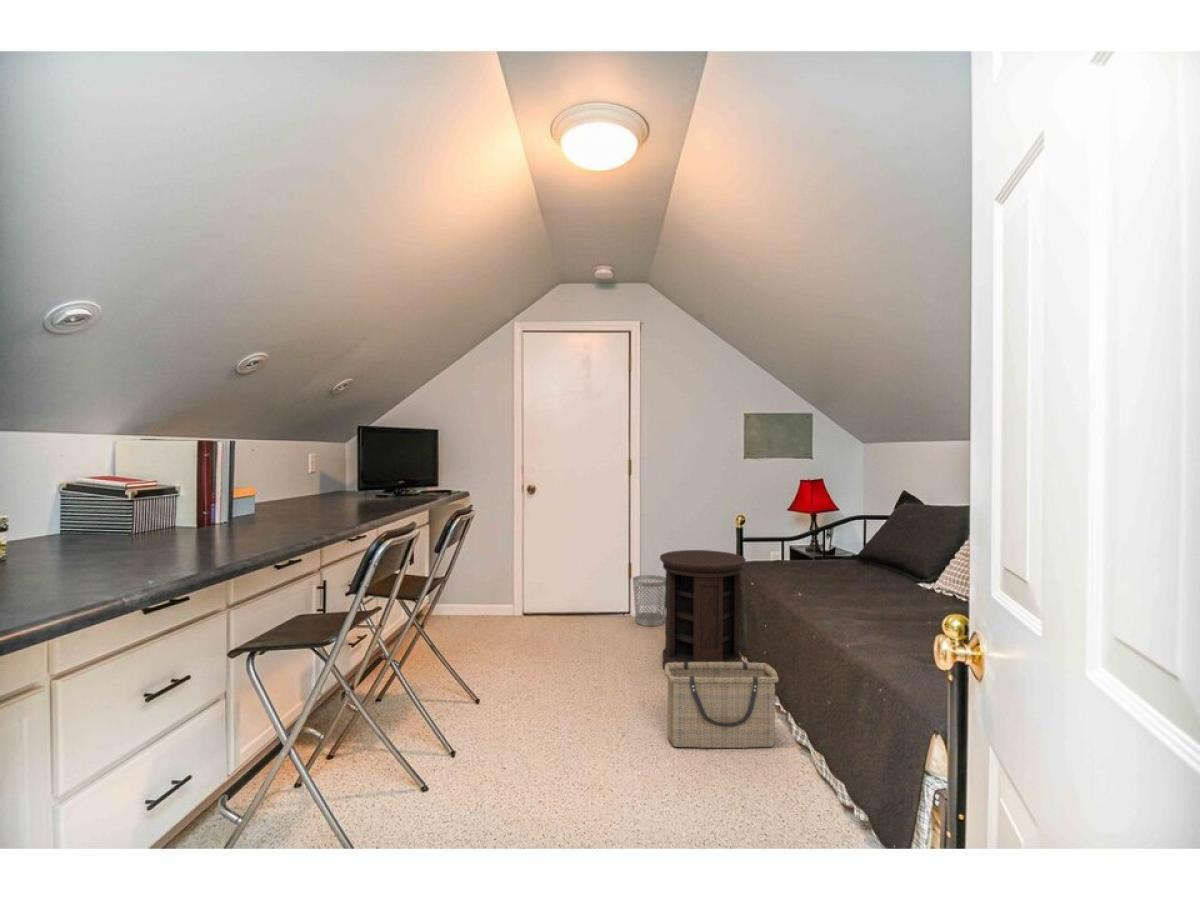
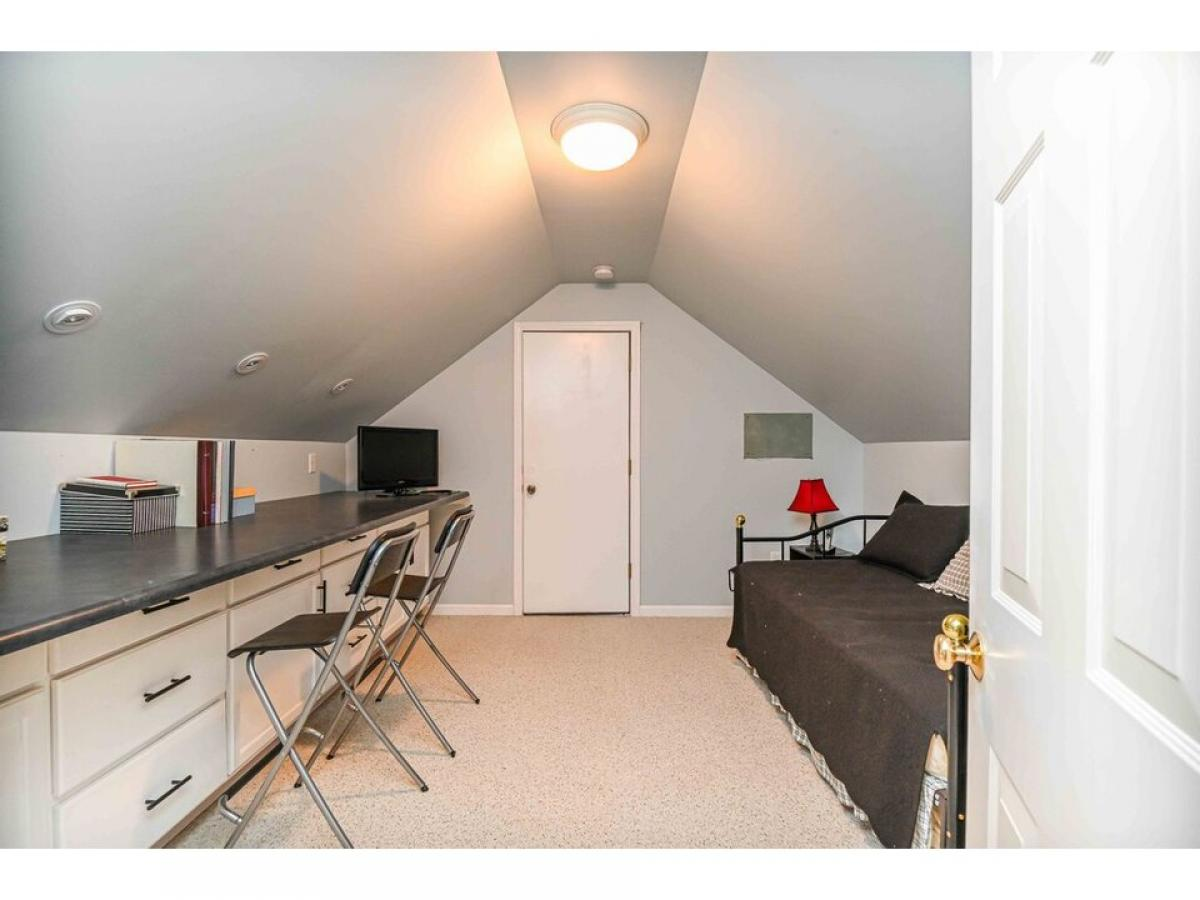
- side table (702, 612)
- basket (720, 704)
- wastebasket (650, 600)
